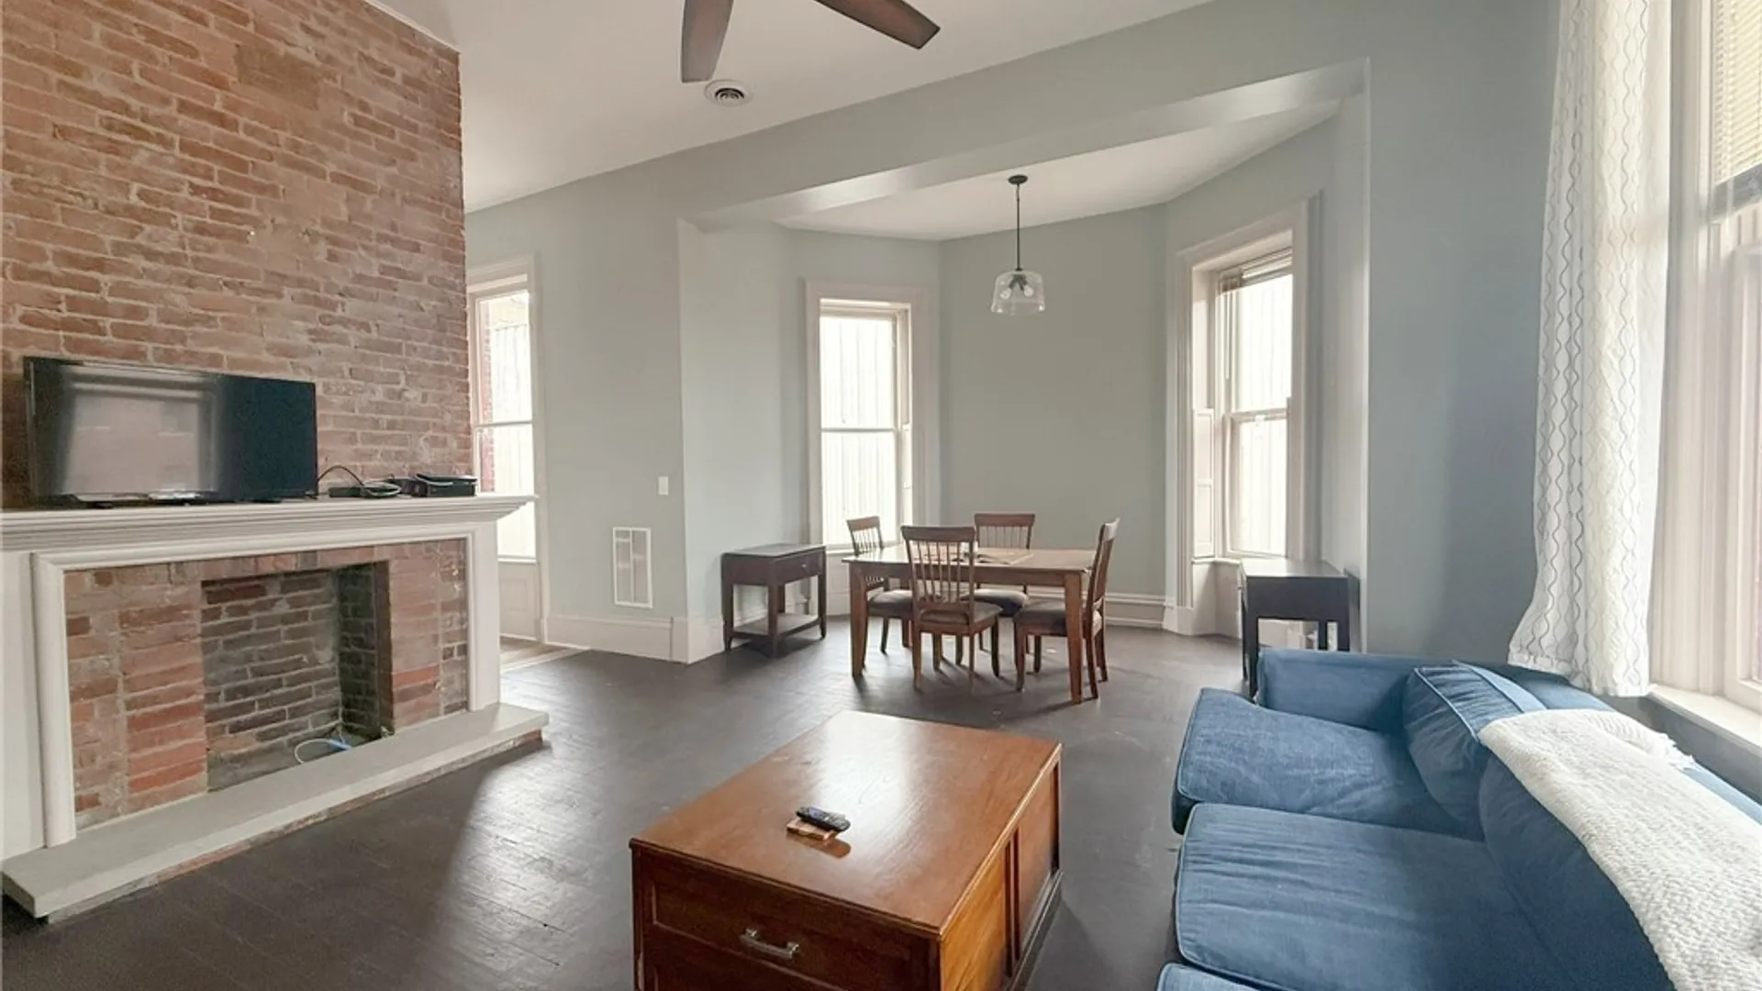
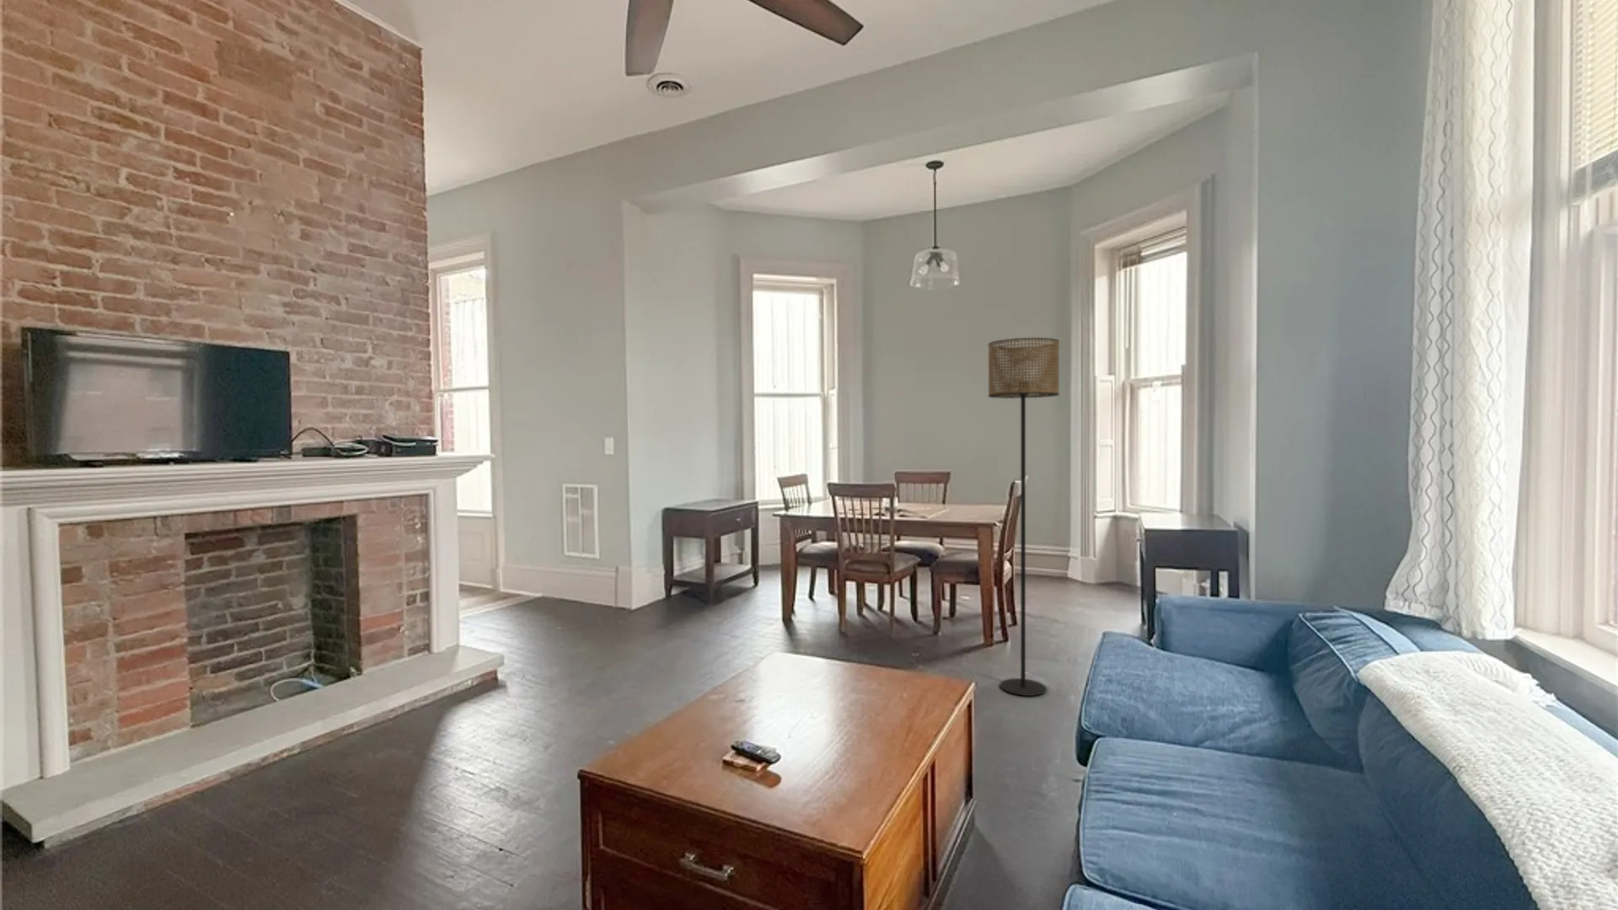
+ floor lamp (1023, 516)
